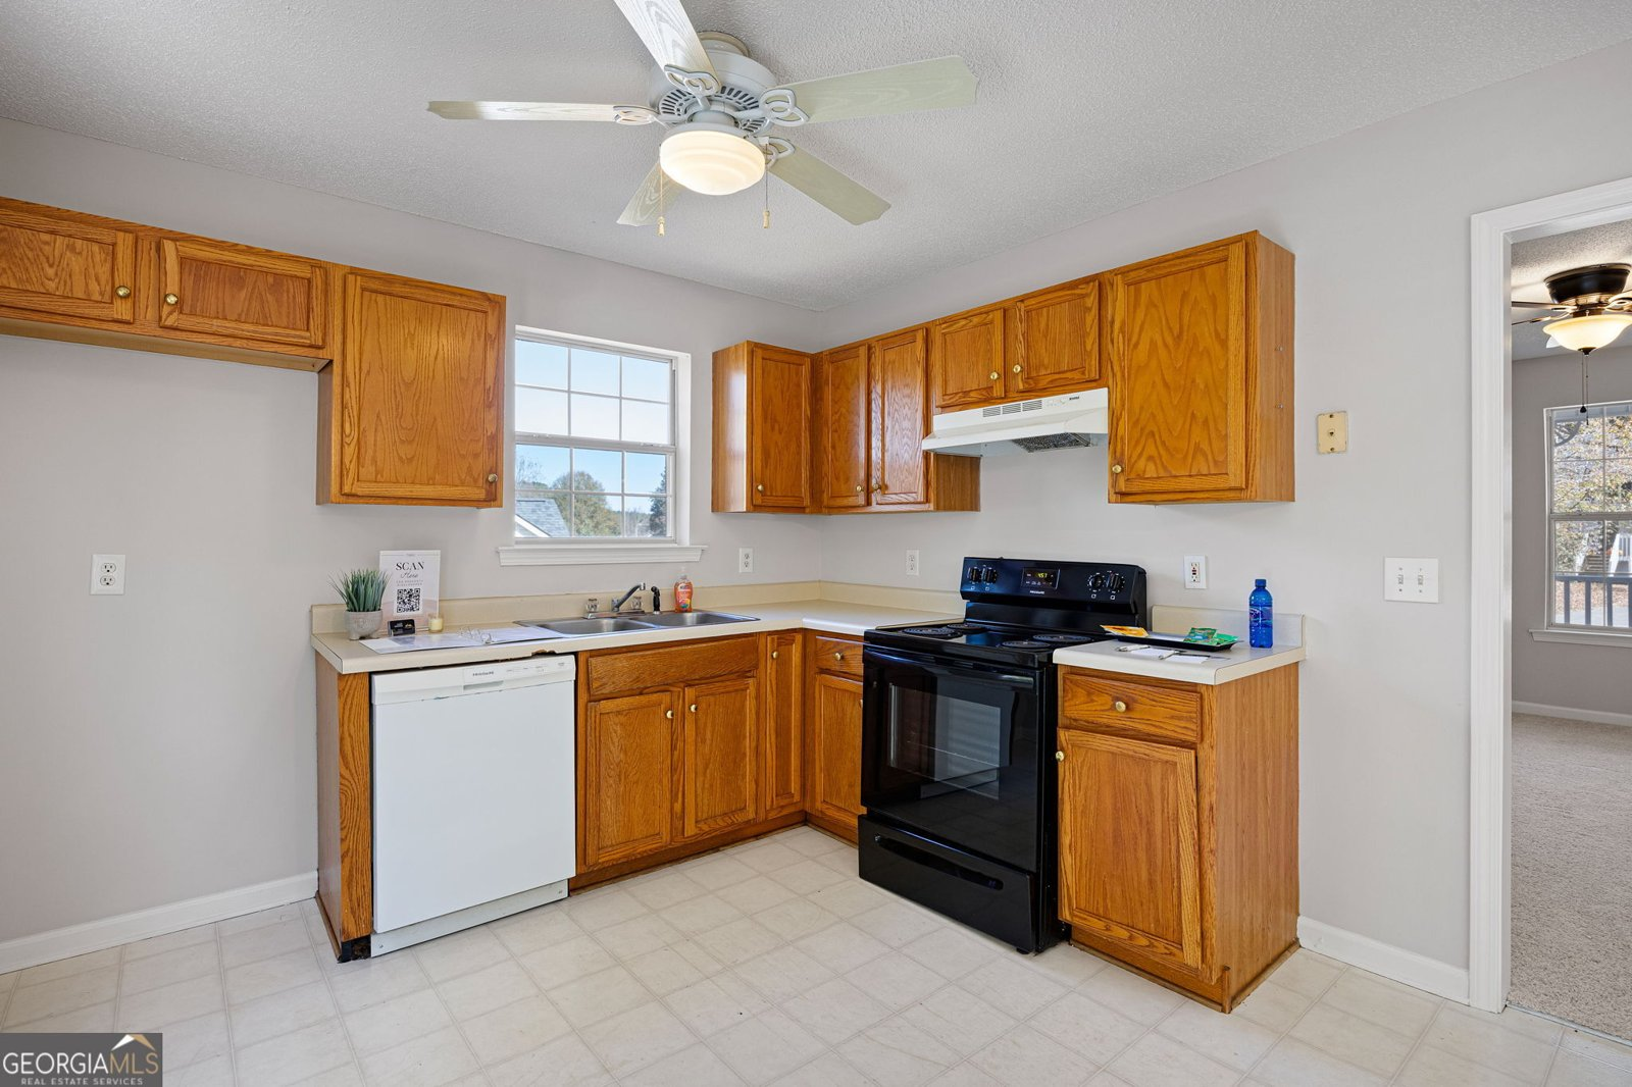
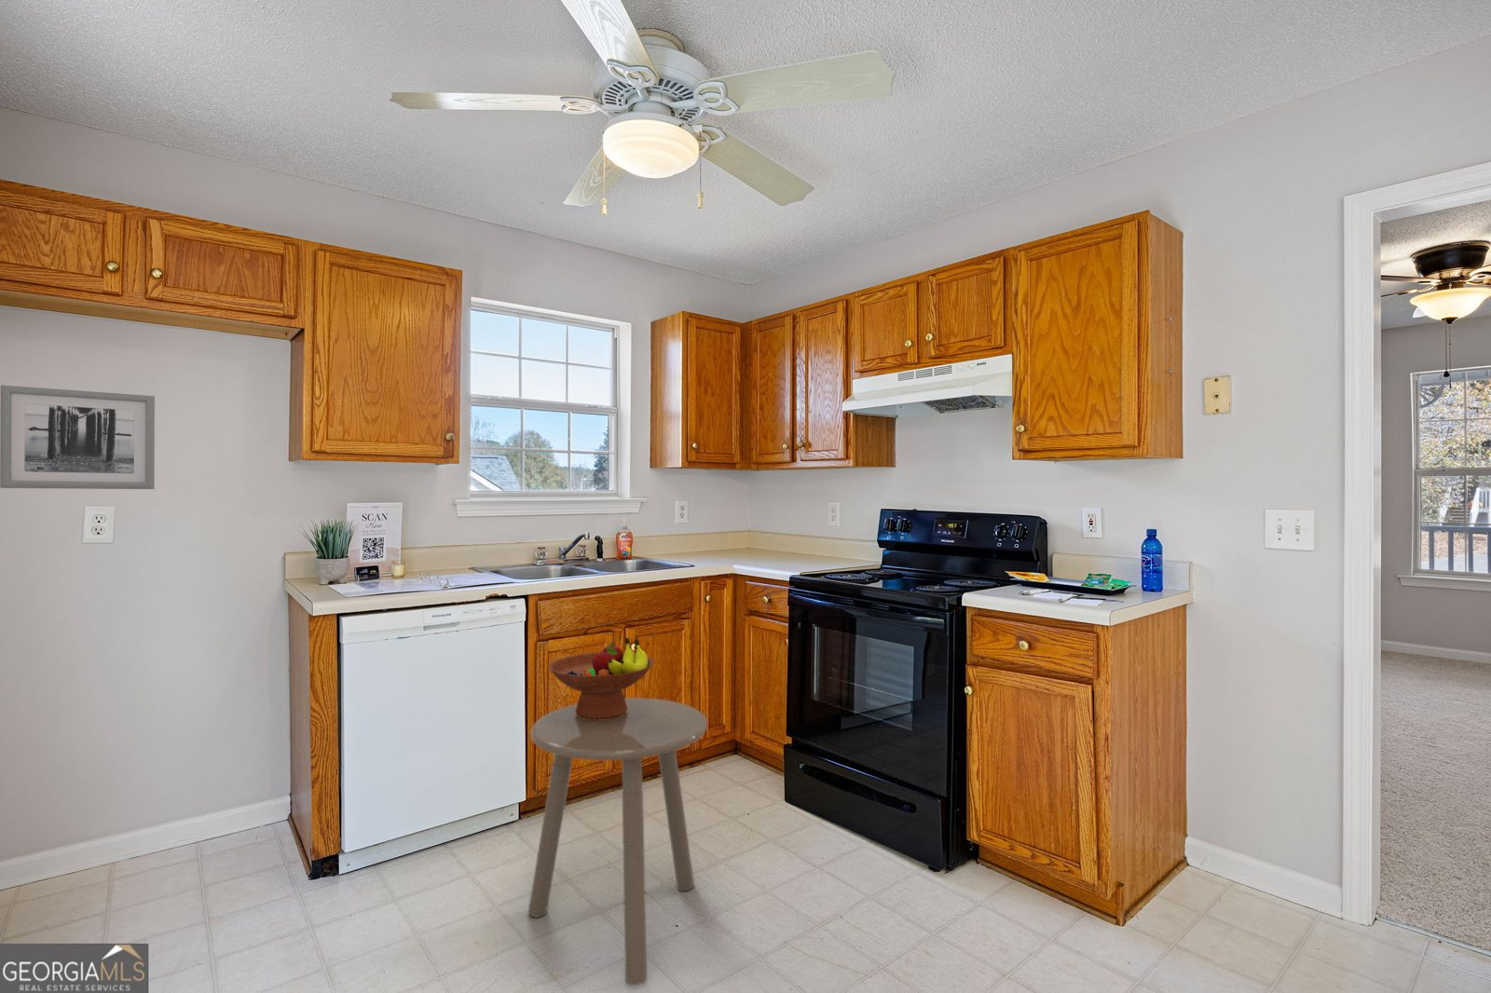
+ side table (623, 825)
+ fruit bowl (601, 677)
+ wall art (81, 440)
